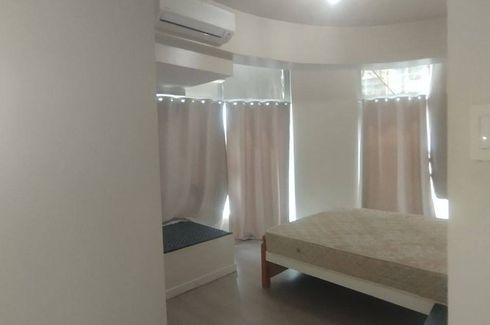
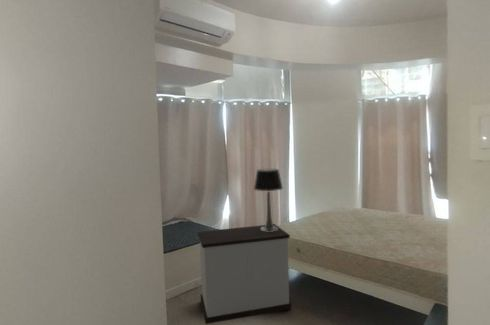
+ table lamp (268, 199)
+ nightstand (243, 269)
